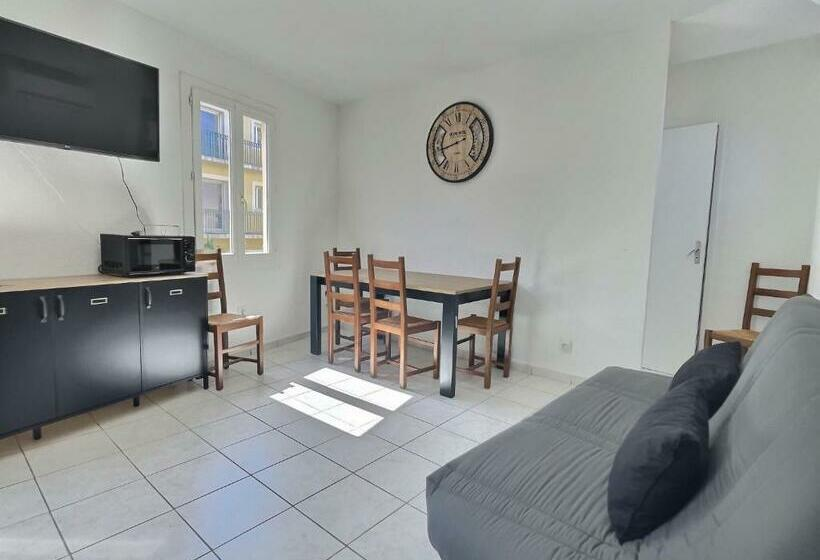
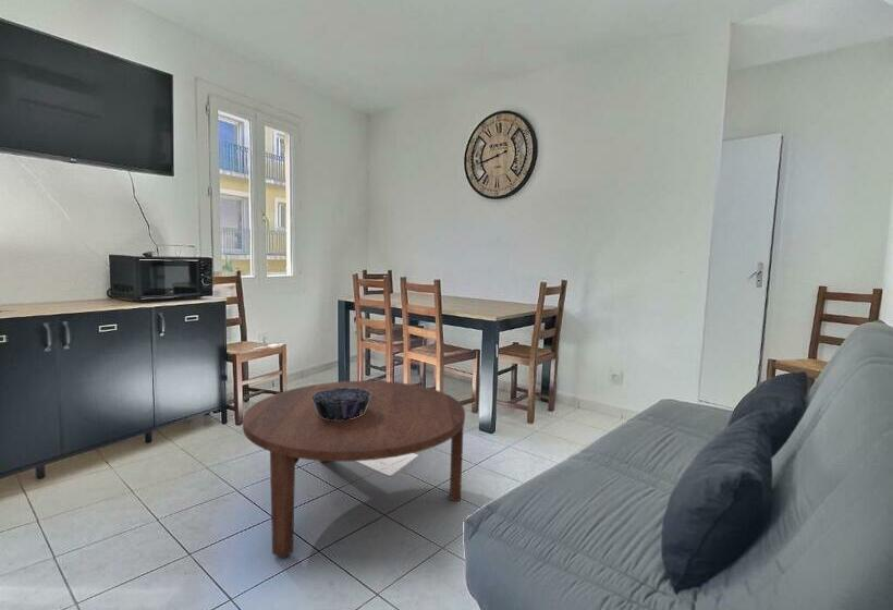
+ decorative bowl (342, 403)
+ coffee table (358, 453)
